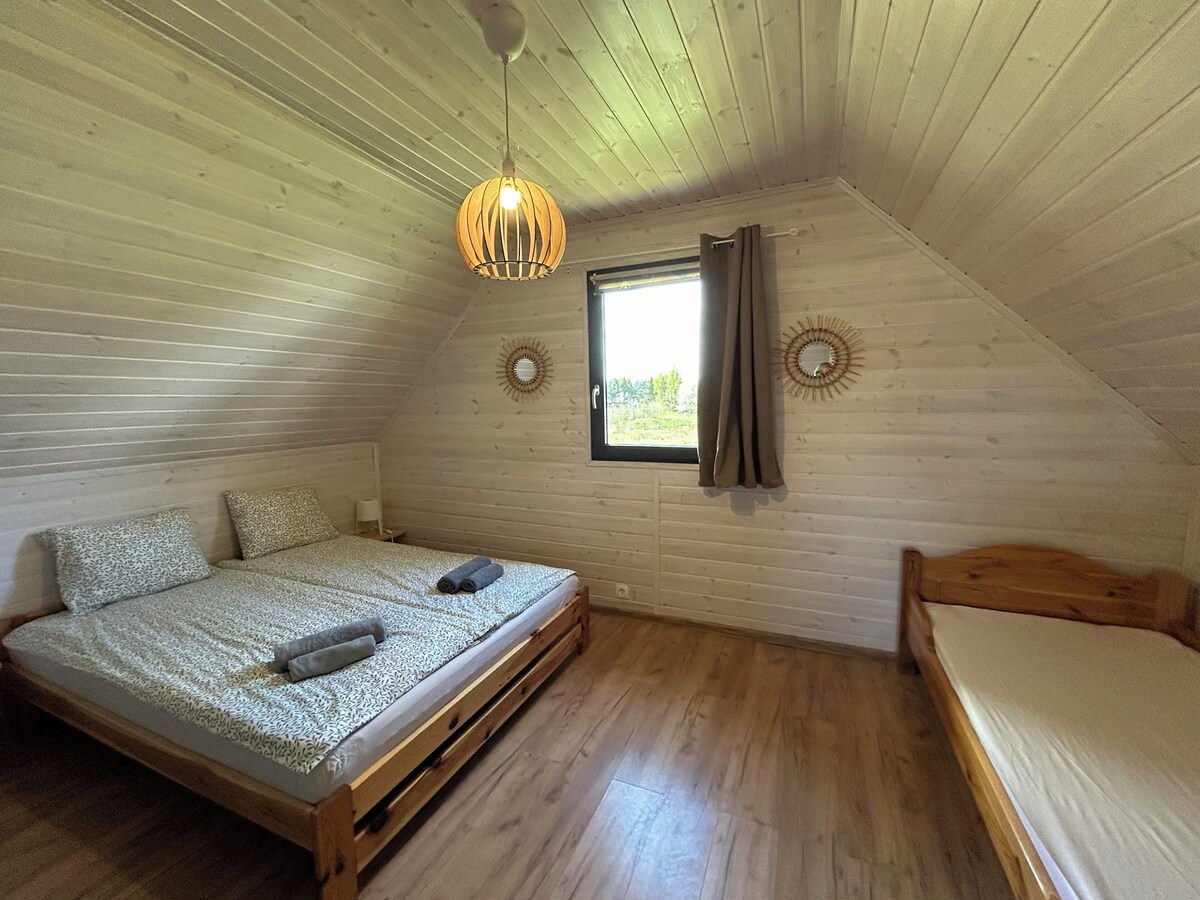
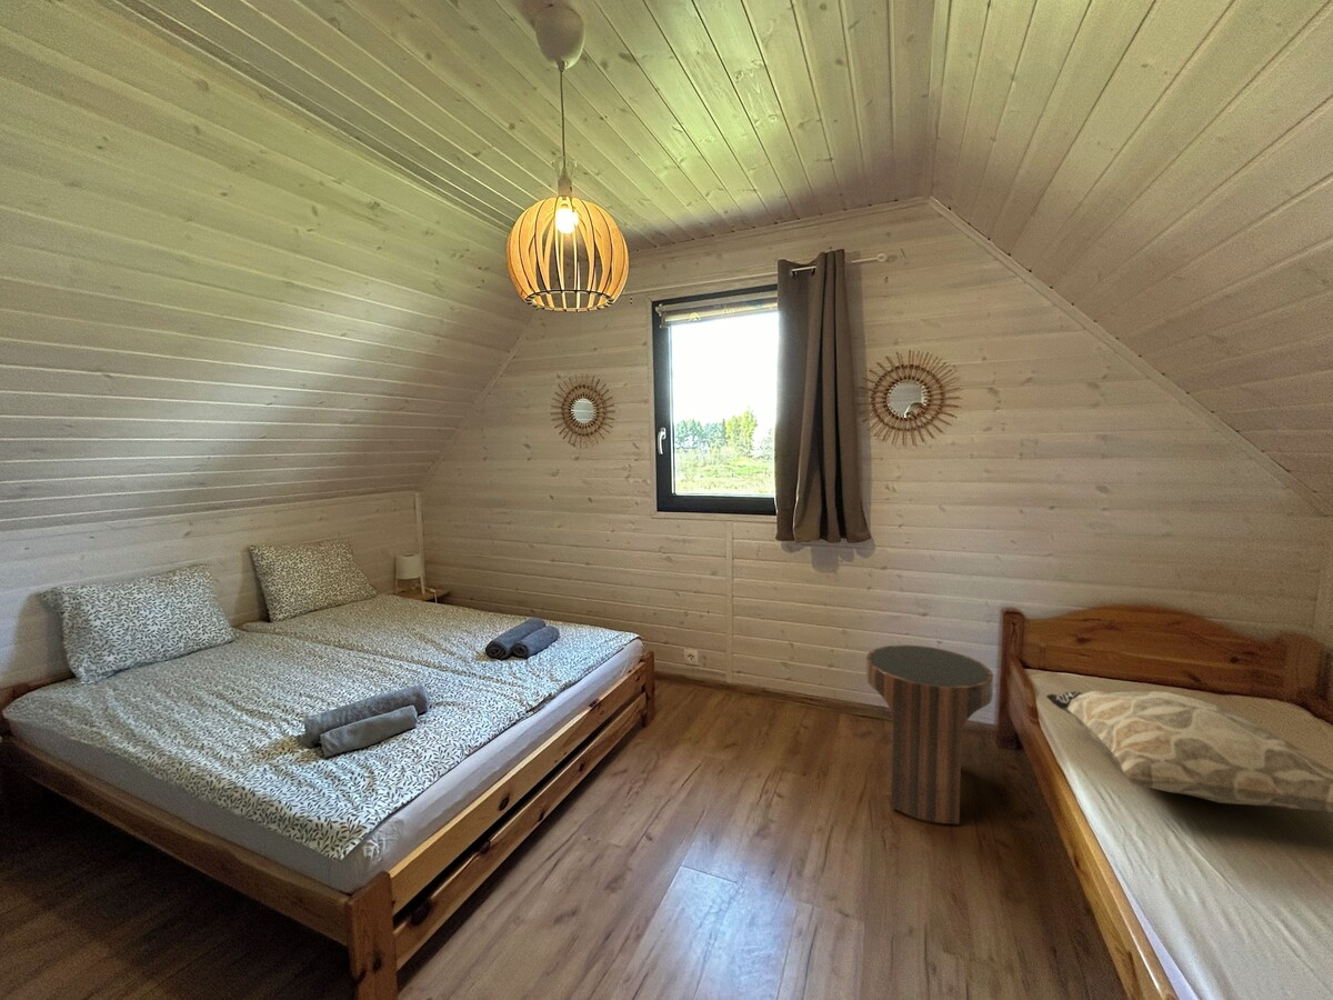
+ decorative pillow (1183, 741)
+ side table (924, 724)
